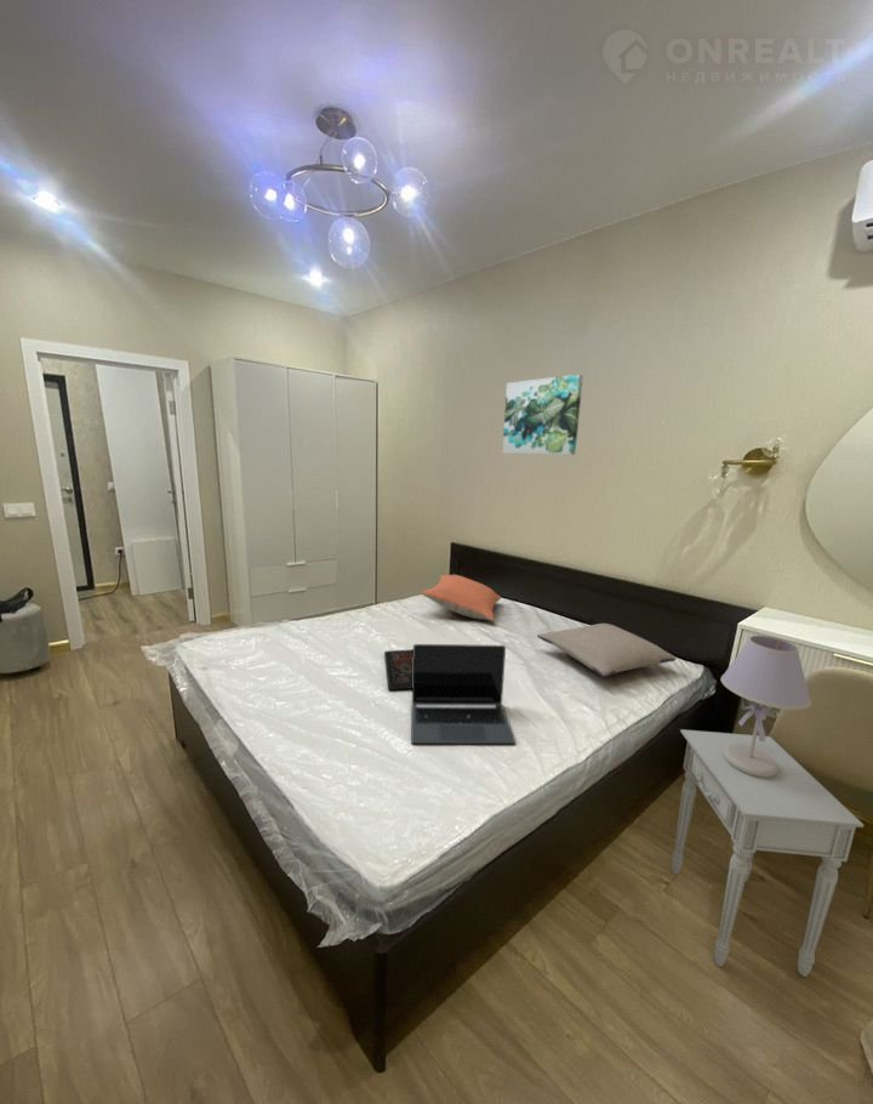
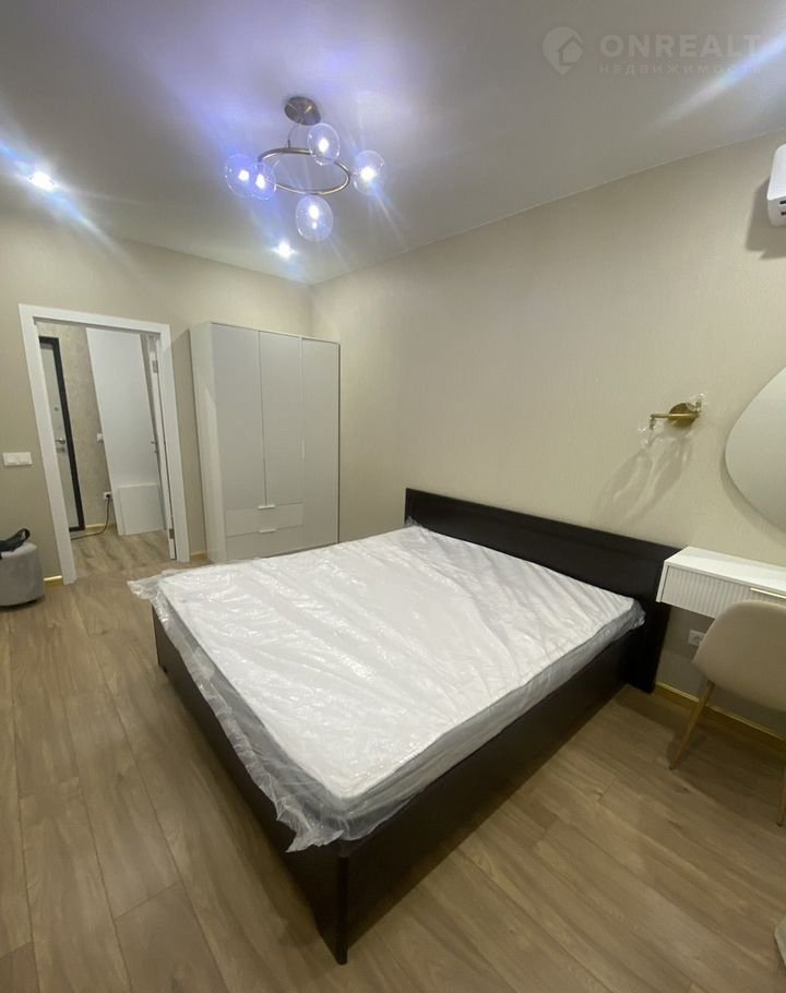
- wall art (540, 416)
- pillow (464, 596)
- pillow (603, 647)
- decorative tray (411, 666)
- laptop (461, 692)
- nightstand (742, 846)
- table lamp (760, 704)
